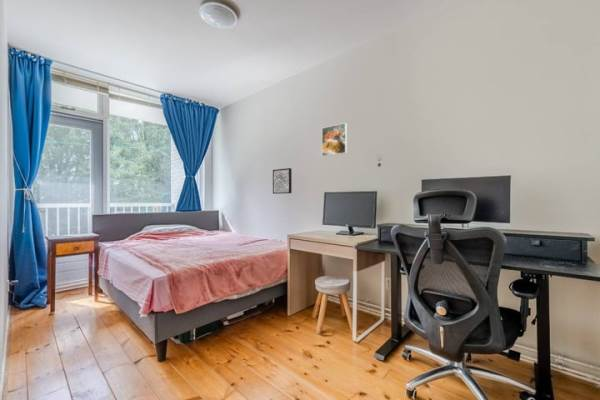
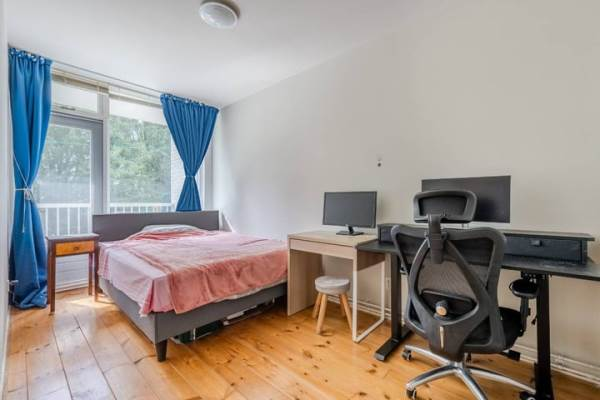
- wall art (281, 181)
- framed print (334, 140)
